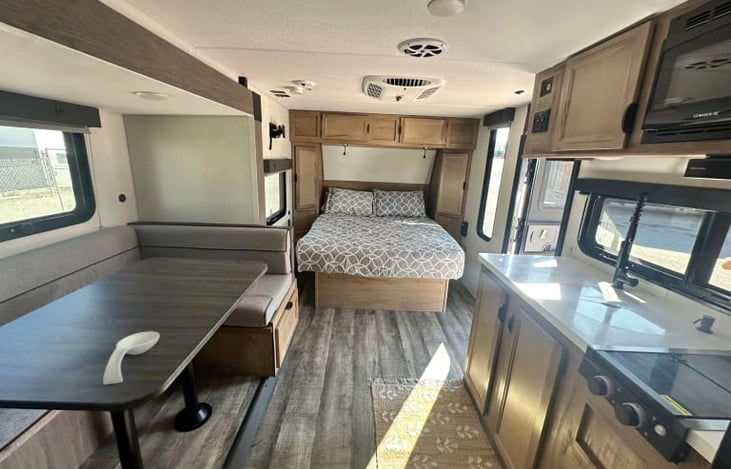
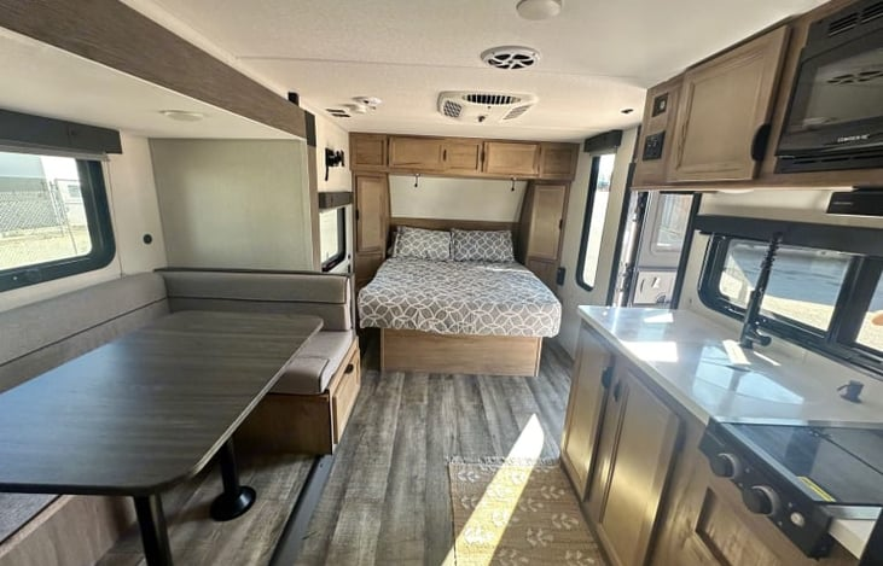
- spoon rest (131, 350)
